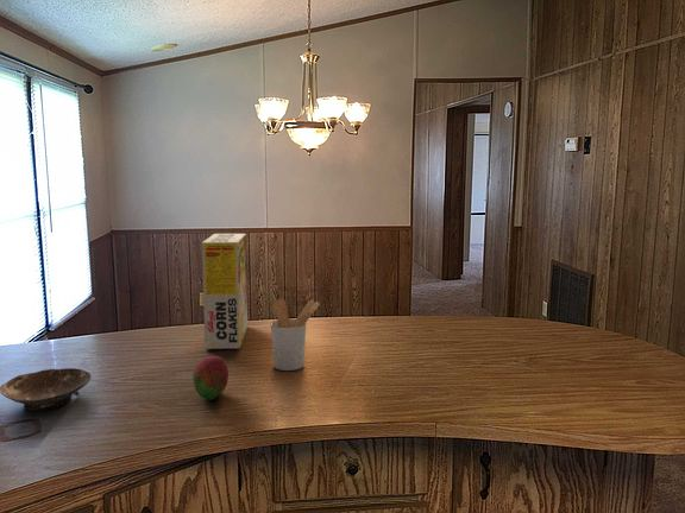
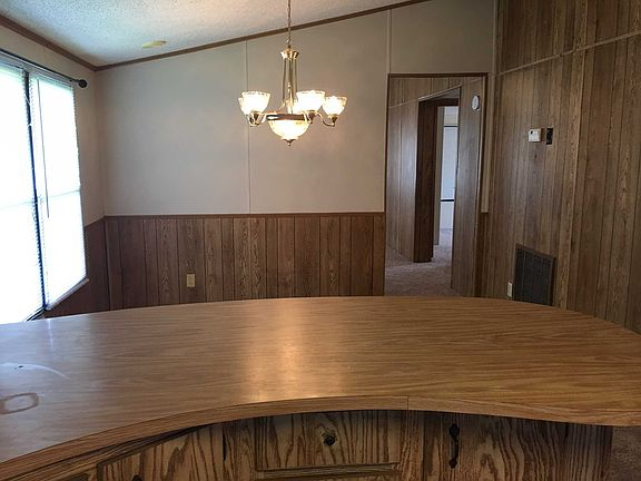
- utensil holder (296, 332)
- bowl (46, 391)
- fruit (209, 376)
- cereal box (226, 287)
